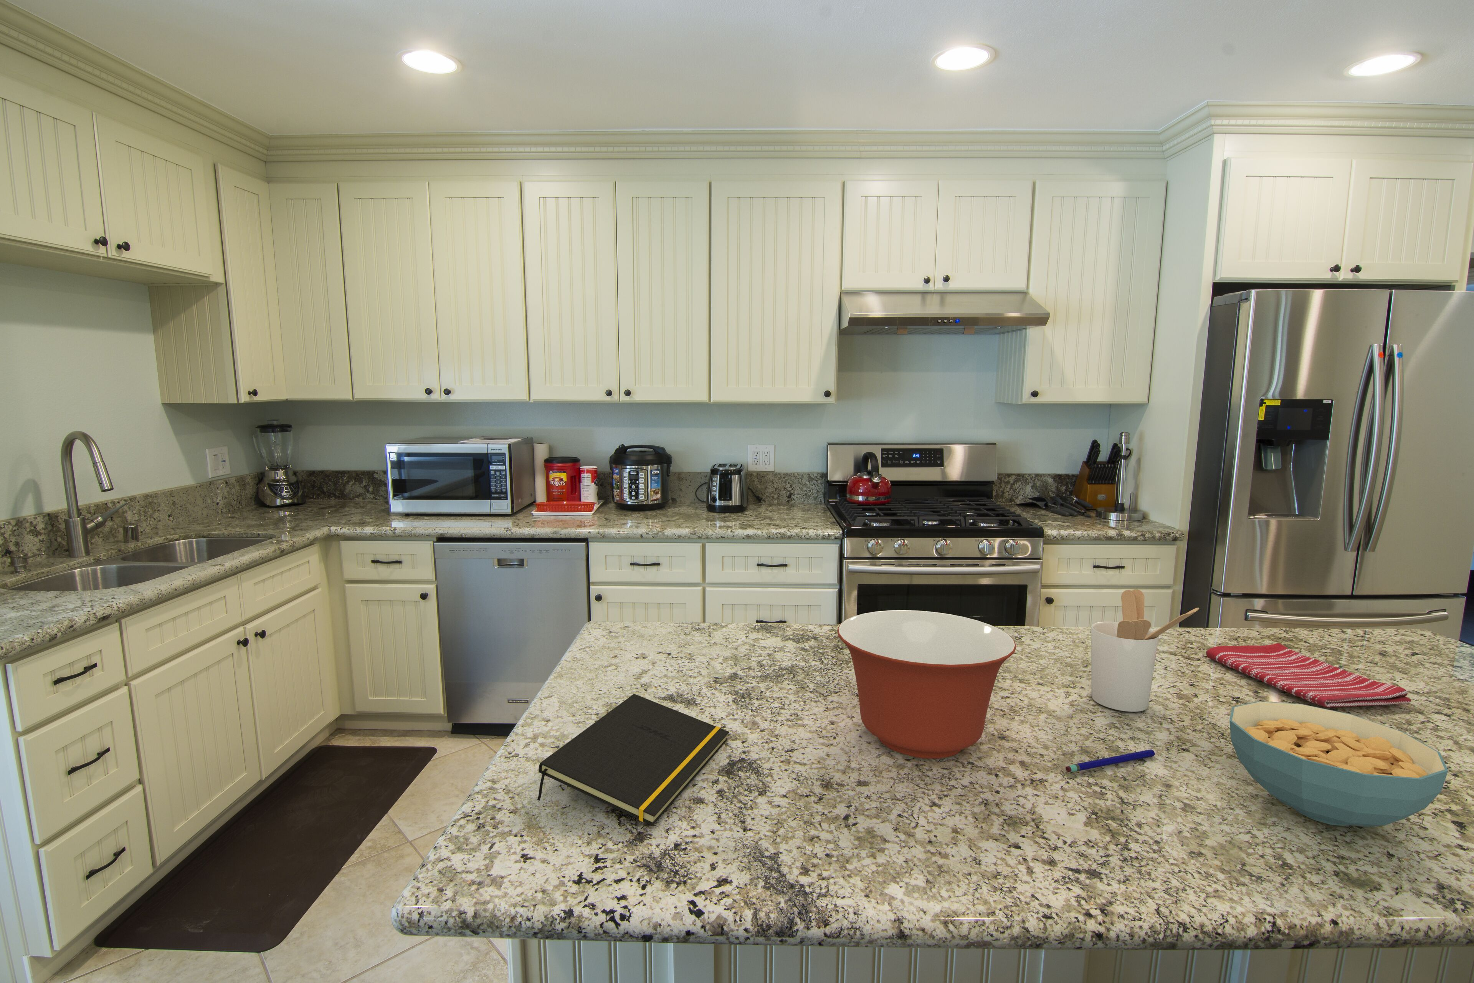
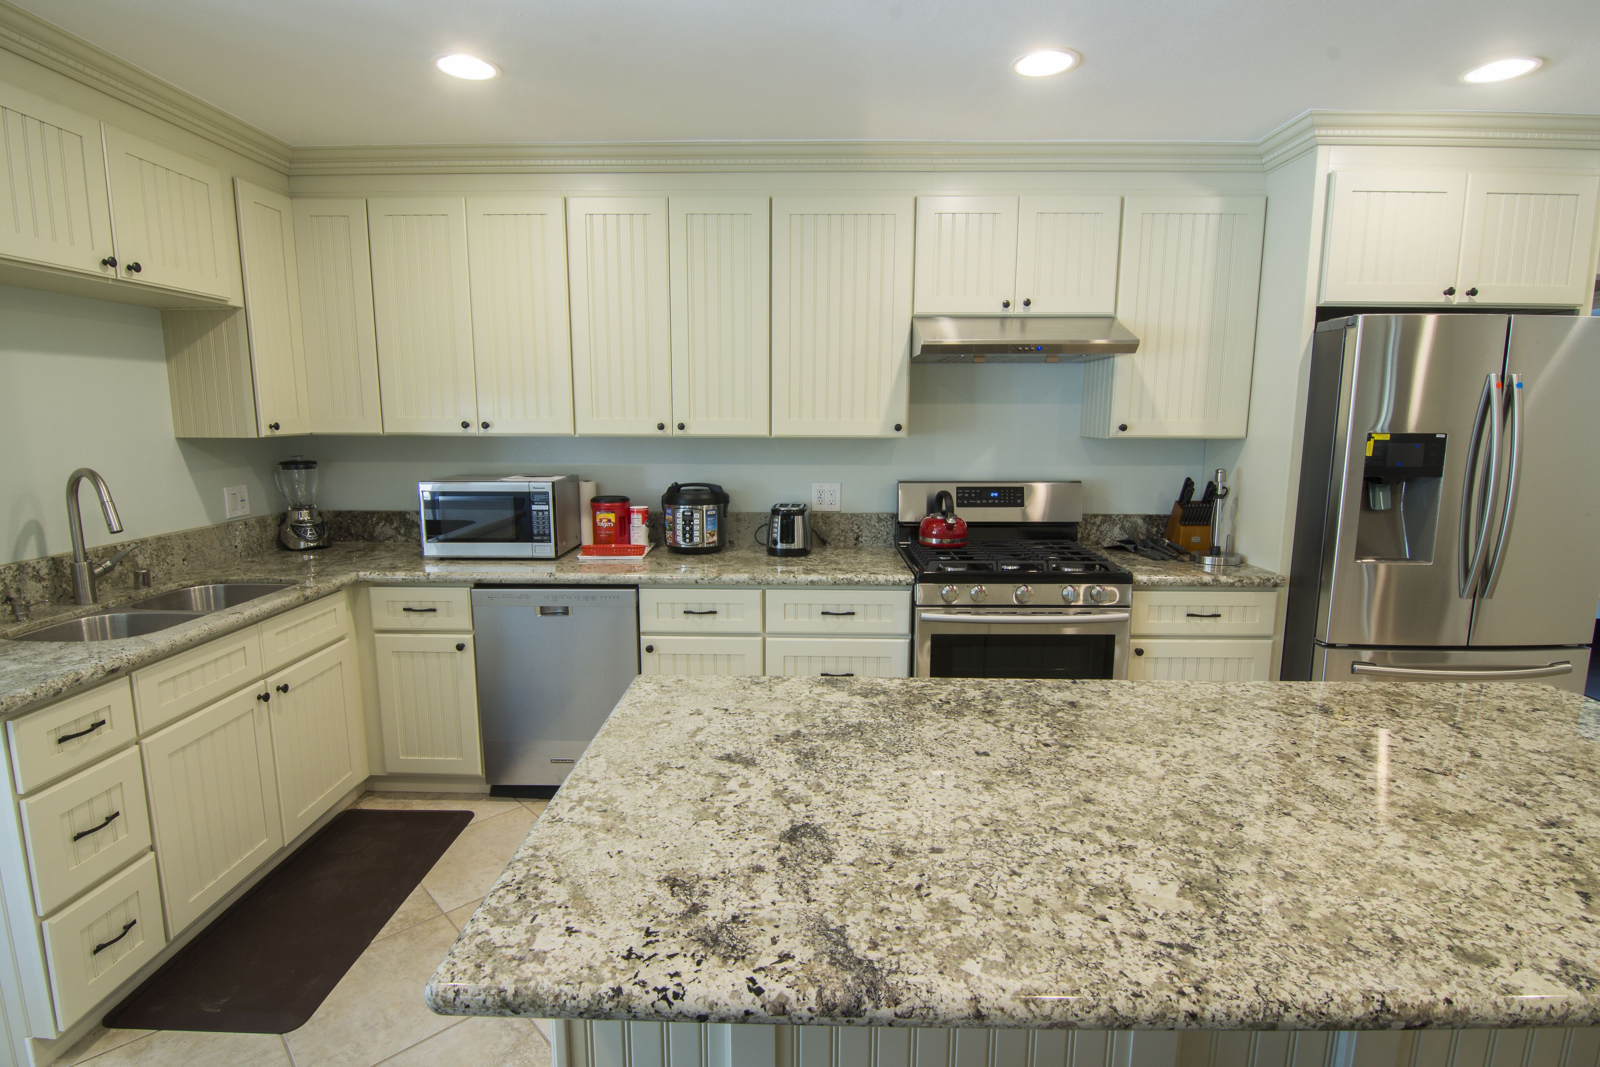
- utensil holder (1142, 652)
- dish towel (1299, 673)
- cereal bowl (1326, 773)
- mixing bowl (921, 686)
- pen (1111, 760)
- notepad (642, 750)
